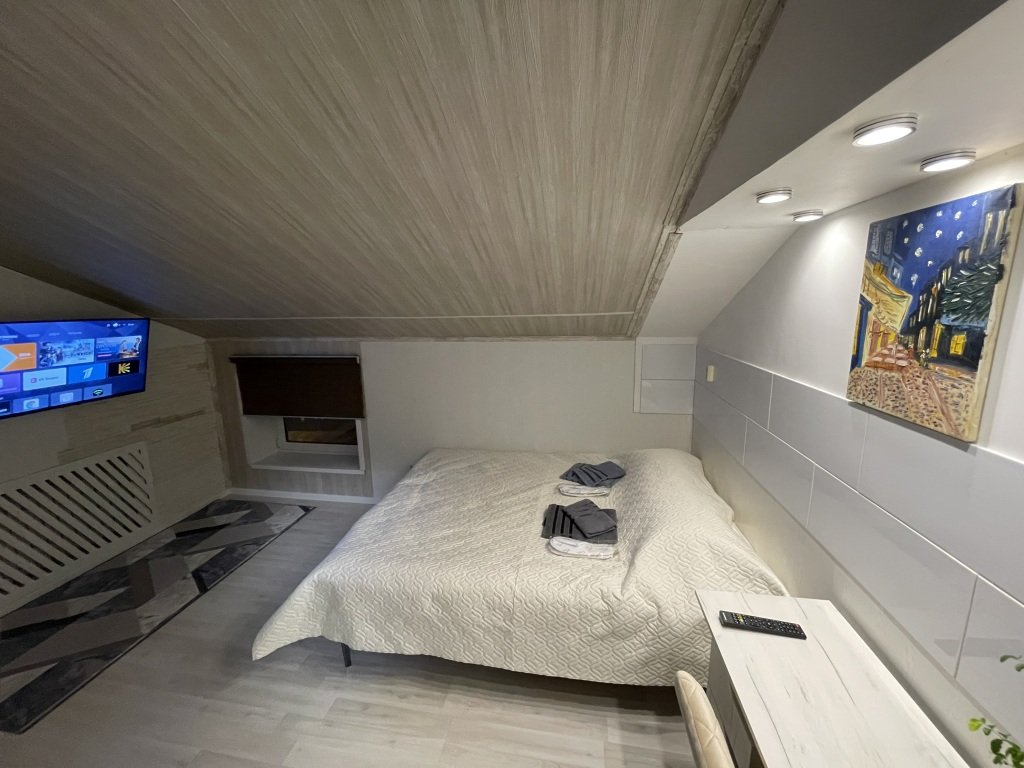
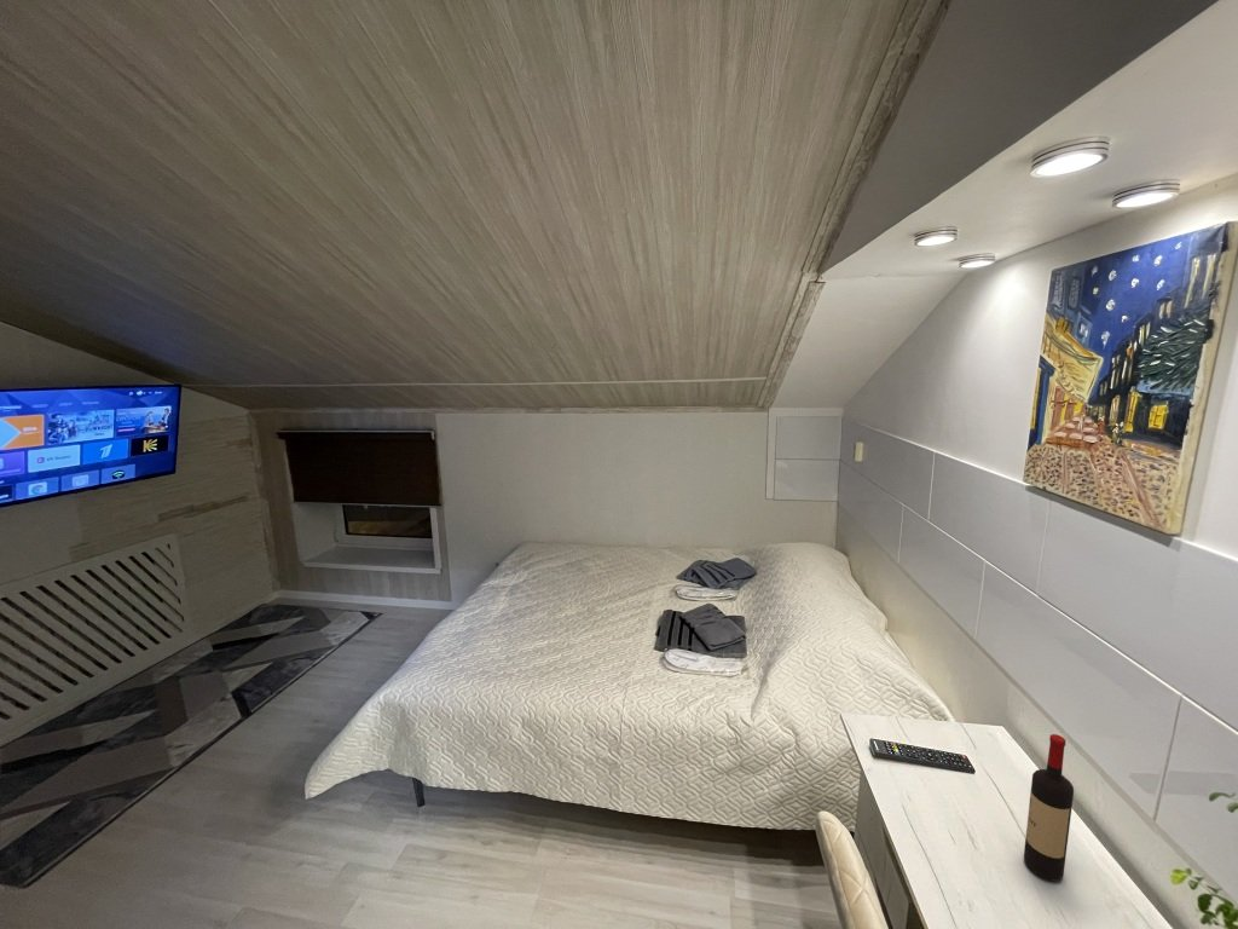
+ wine bottle (1049, 803)
